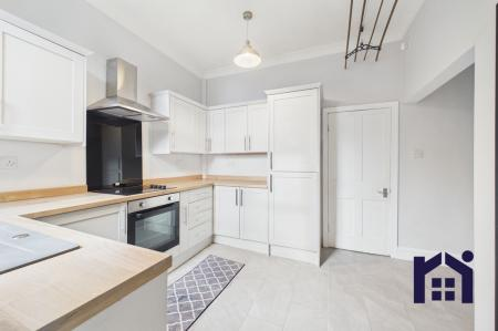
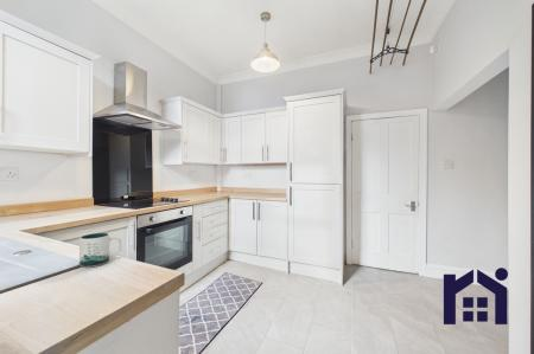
+ mug (101, 247)
